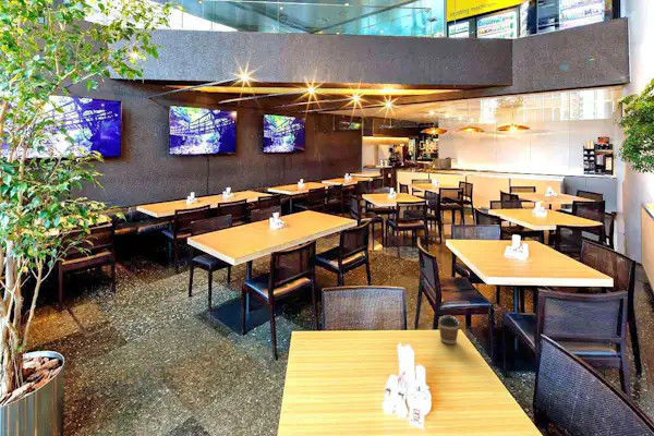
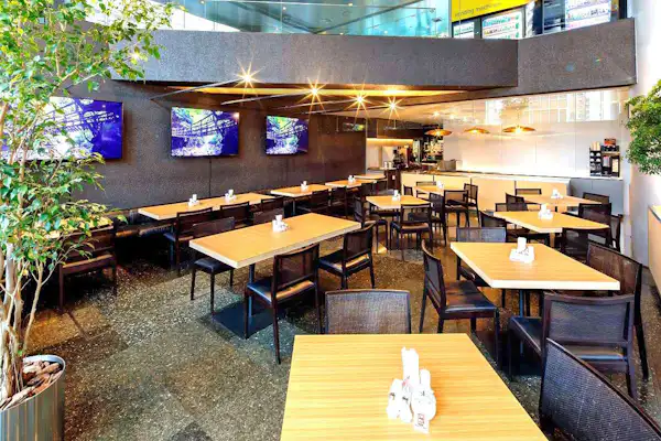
- coffee cup (448, 328)
